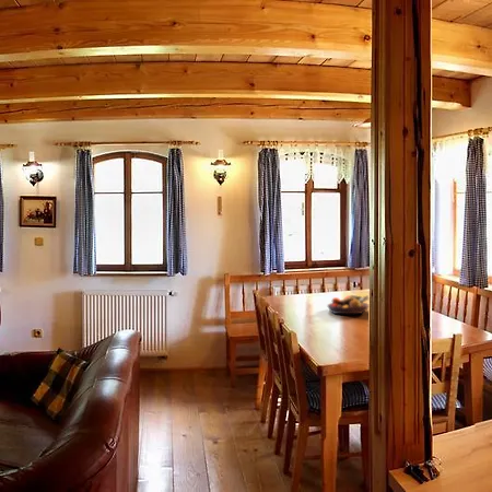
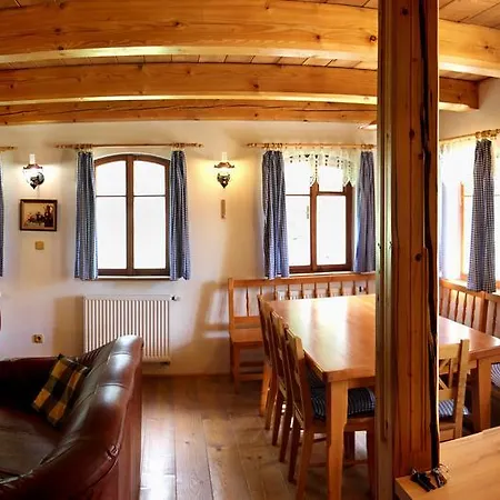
- fruit bowl (348, 303)
